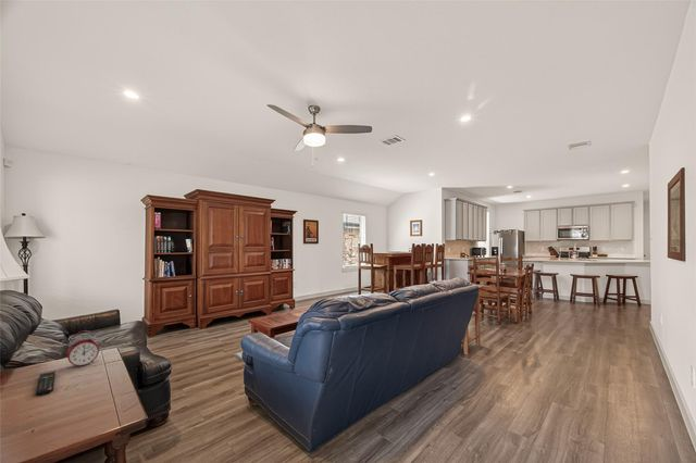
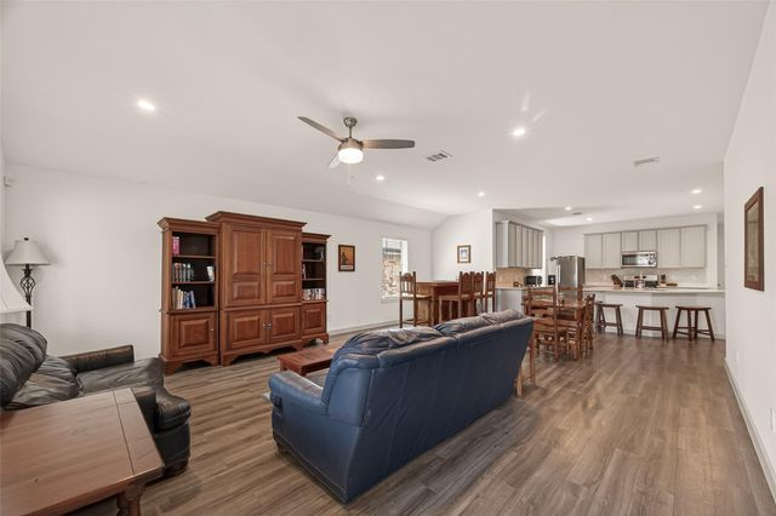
- alarm clock (83, 347)
- remote control (46, 383)
